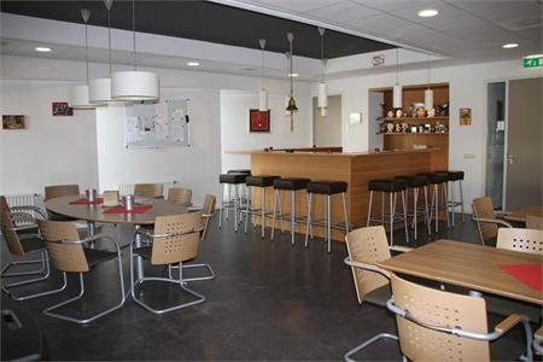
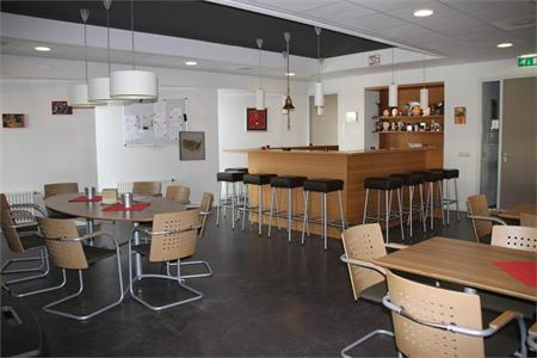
+ wall art (192, 146)
